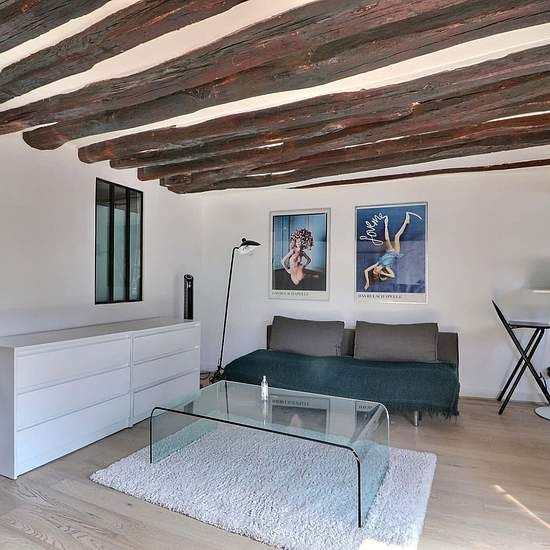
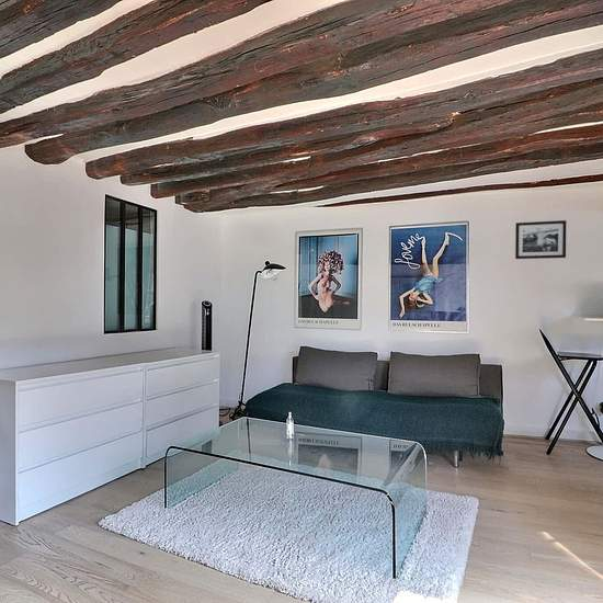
+ picture frame (539, 239)
